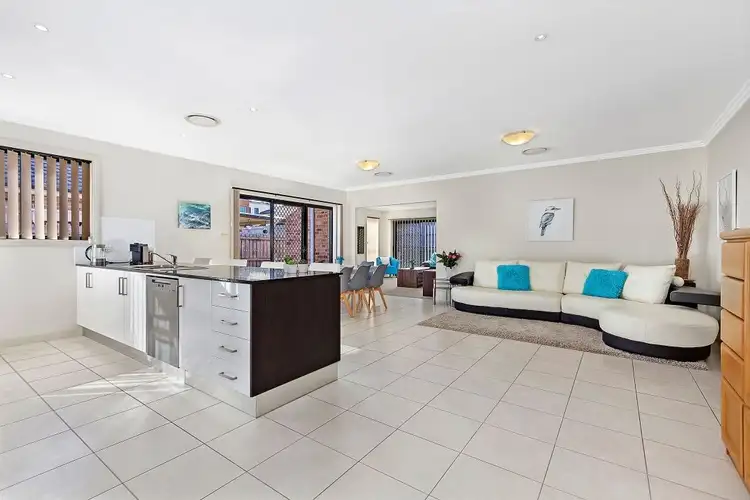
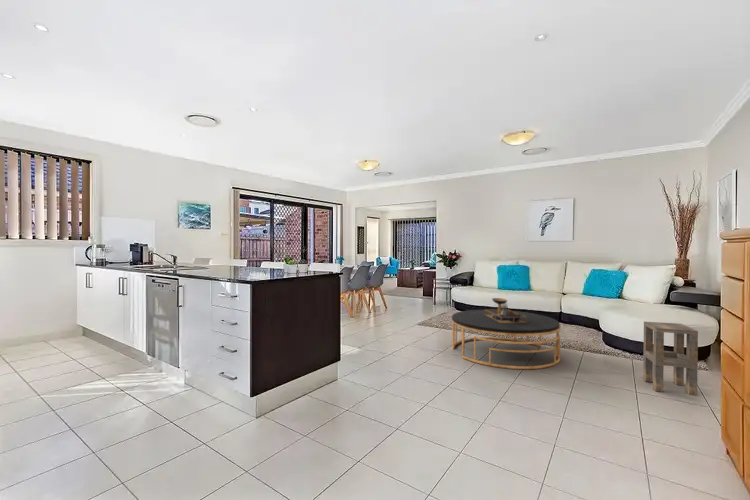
+ side table (668, 356)
+ coffee table (503, 325)
